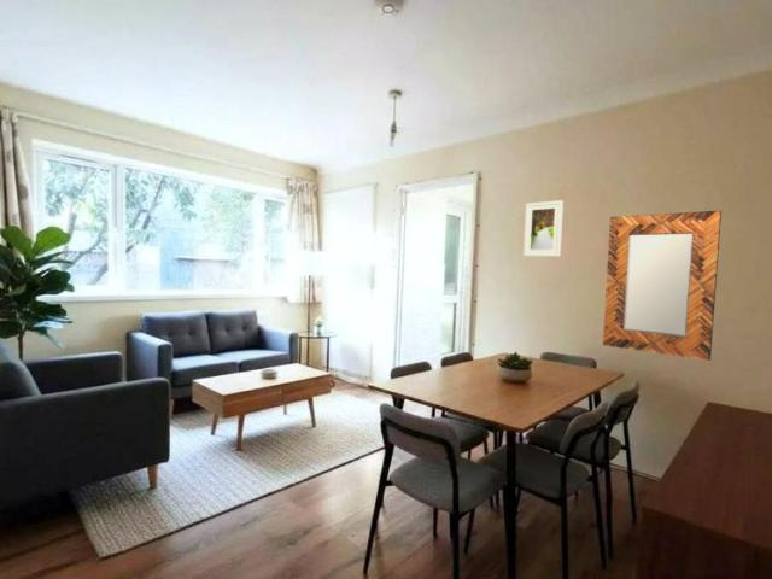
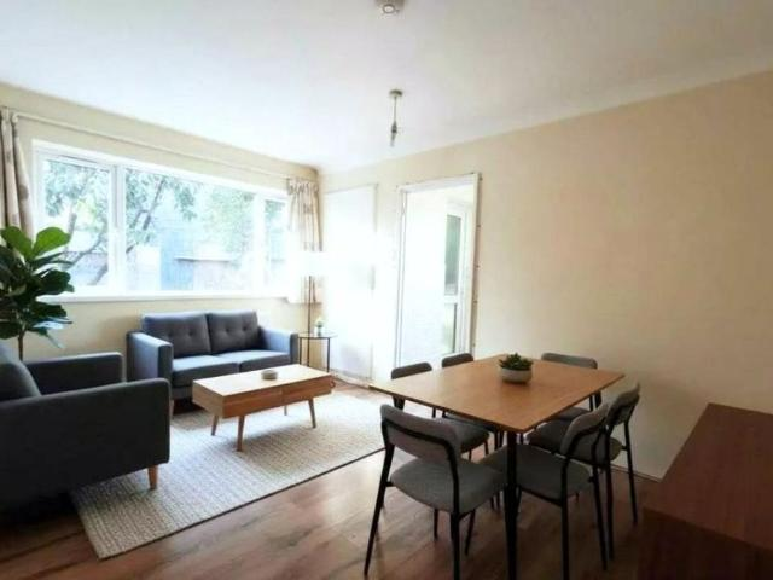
- home mirror (656, 283)
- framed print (542, 229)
